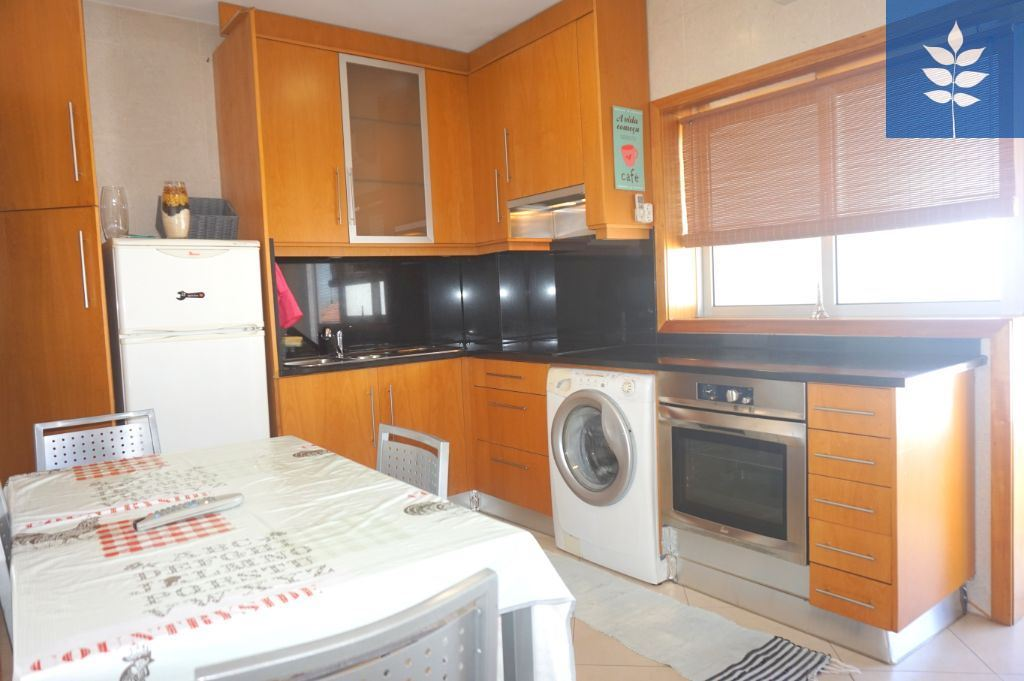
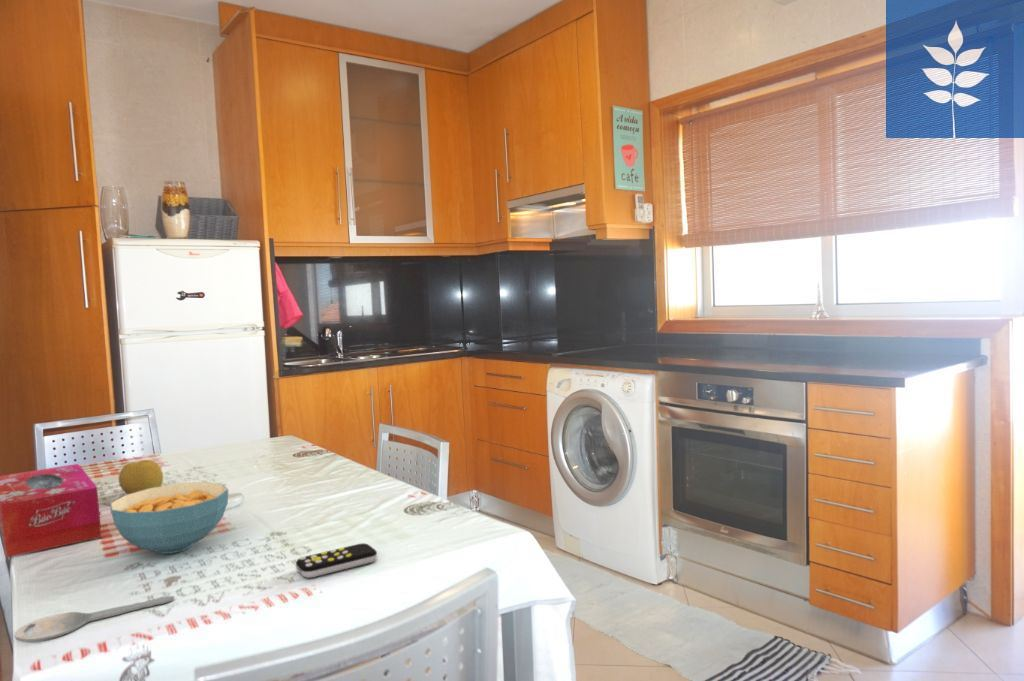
+ fruit (141, 477)
+ tissue box (46, 505)
+ key (98, 615)
+ remote control (337, 559)
+ cereal bowl (172, 522)
